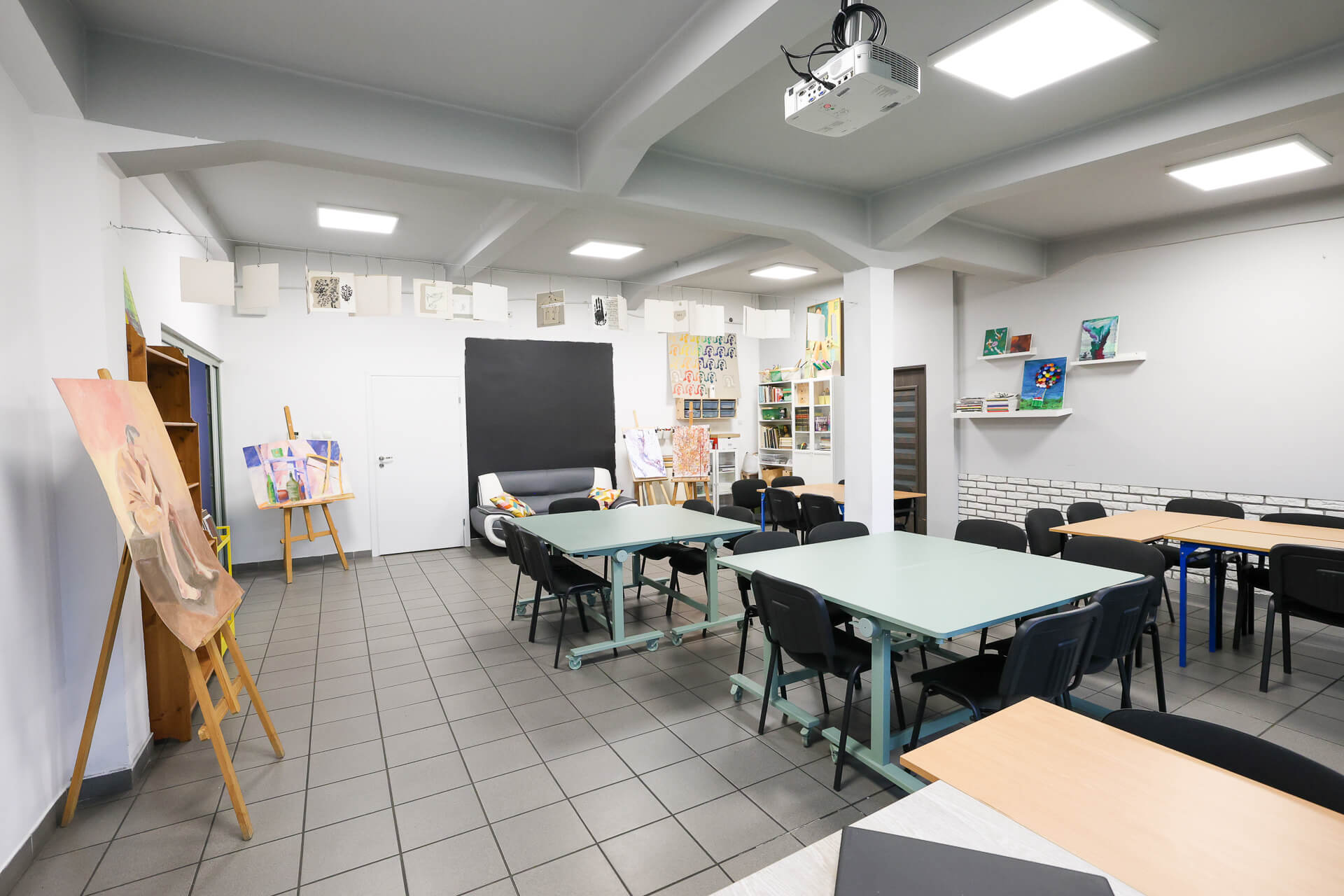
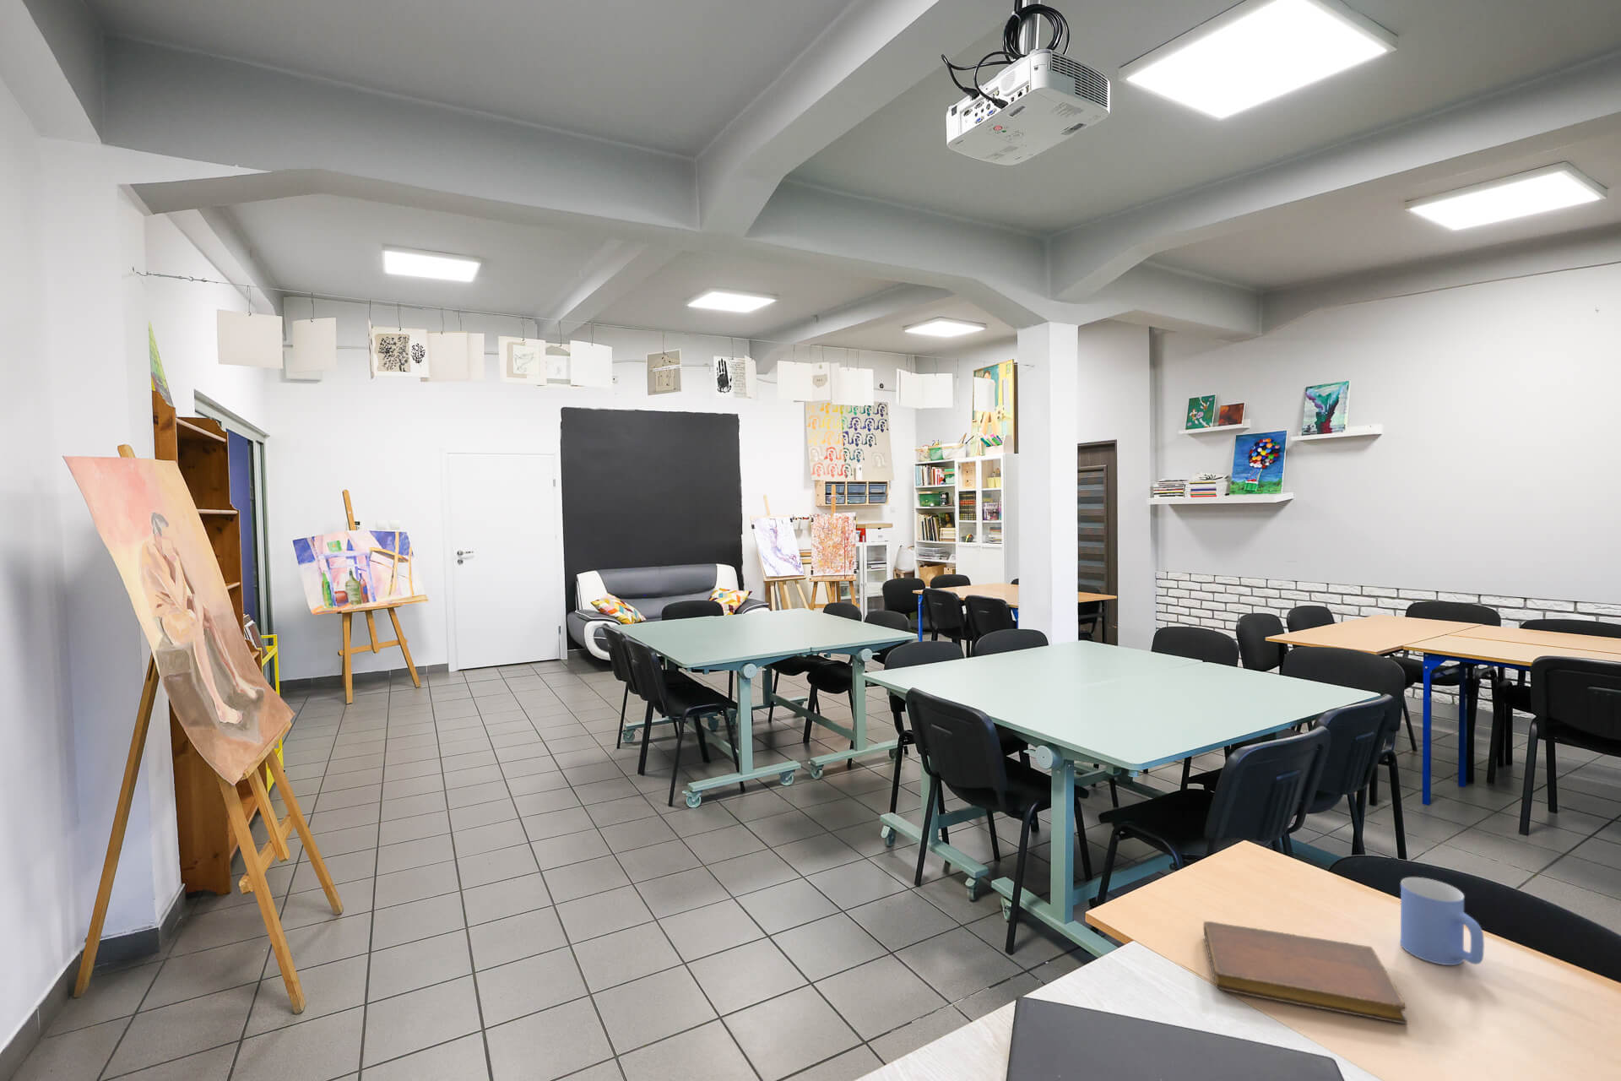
+ mug (1440, 925)
+ notebook (1295, 966)
